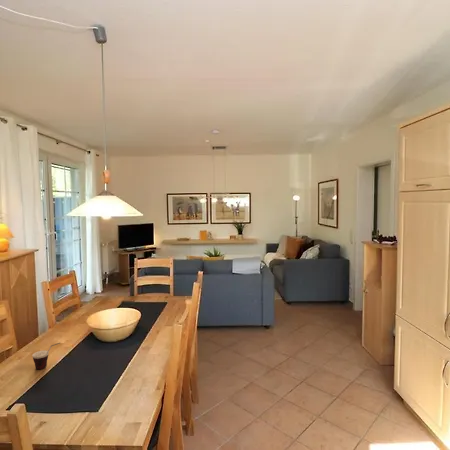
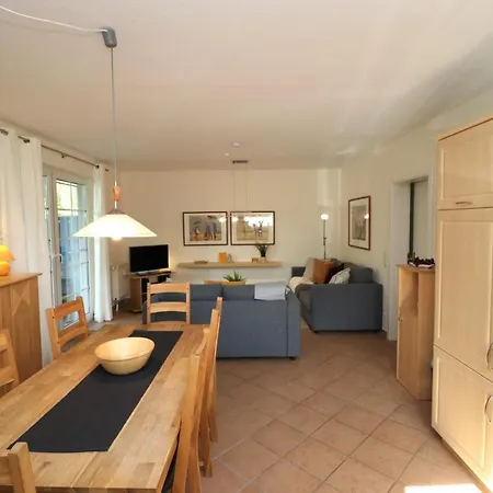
- cup (46, 355)
